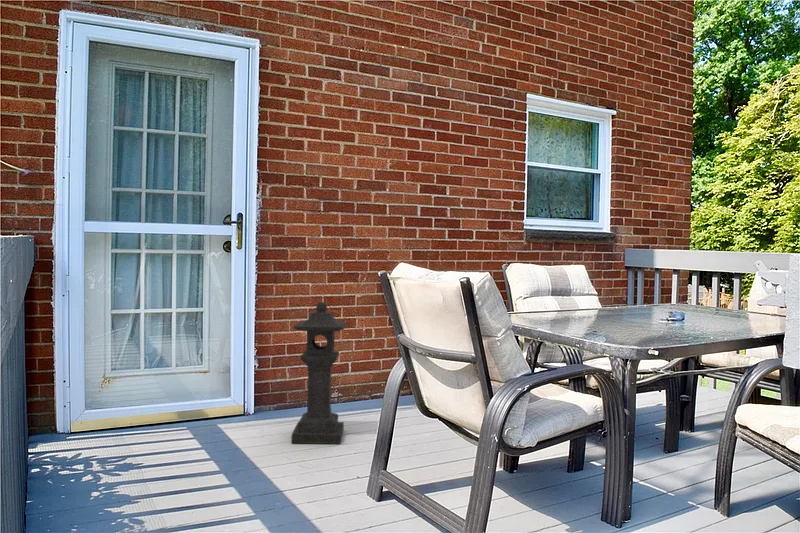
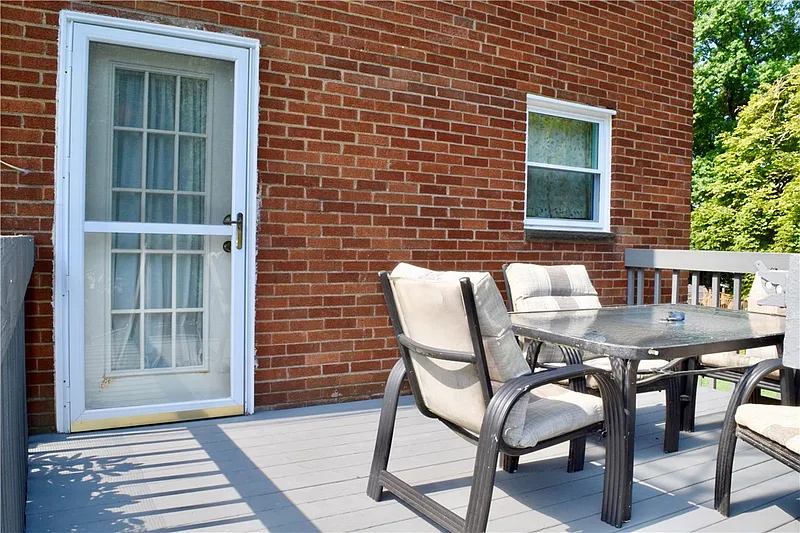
- stone lantern (320, 369)
